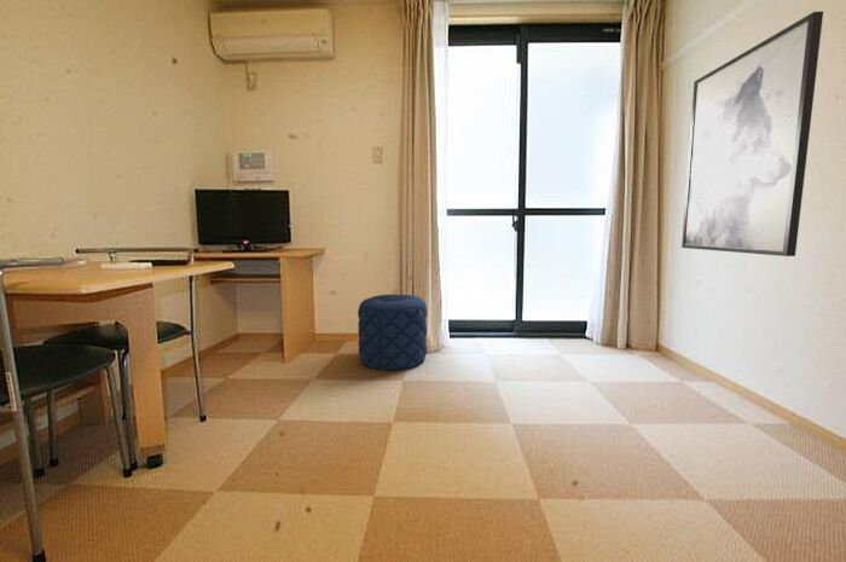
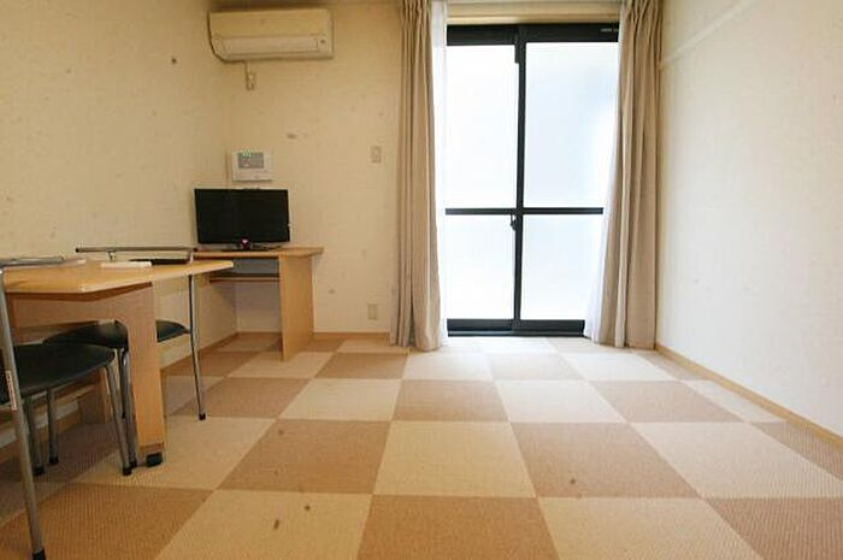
- pouf (393, 329)
- wall art (736, 155)
